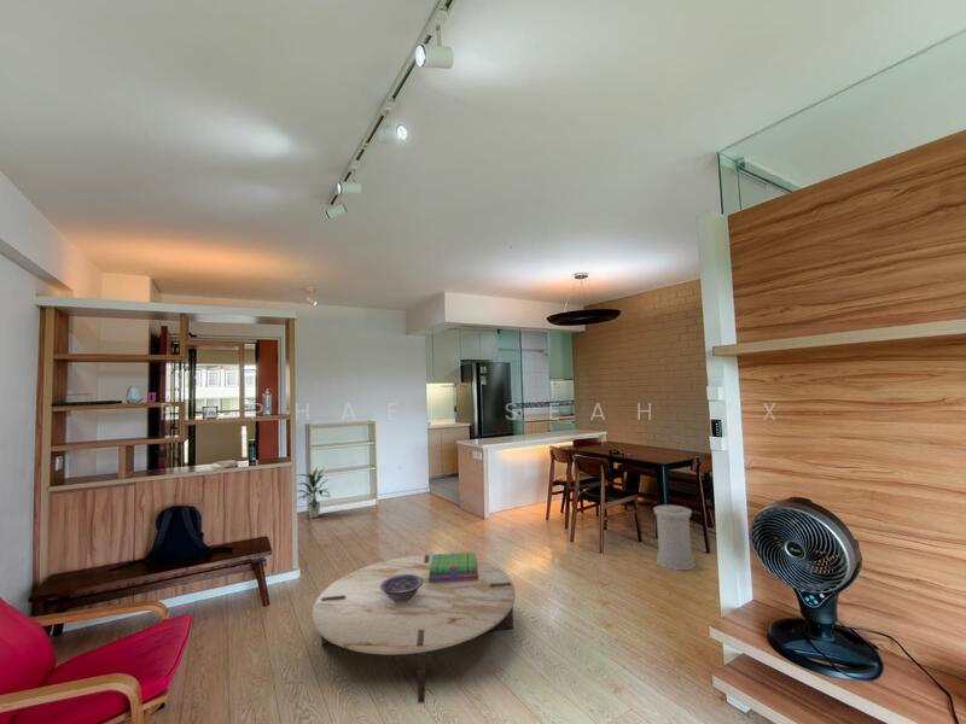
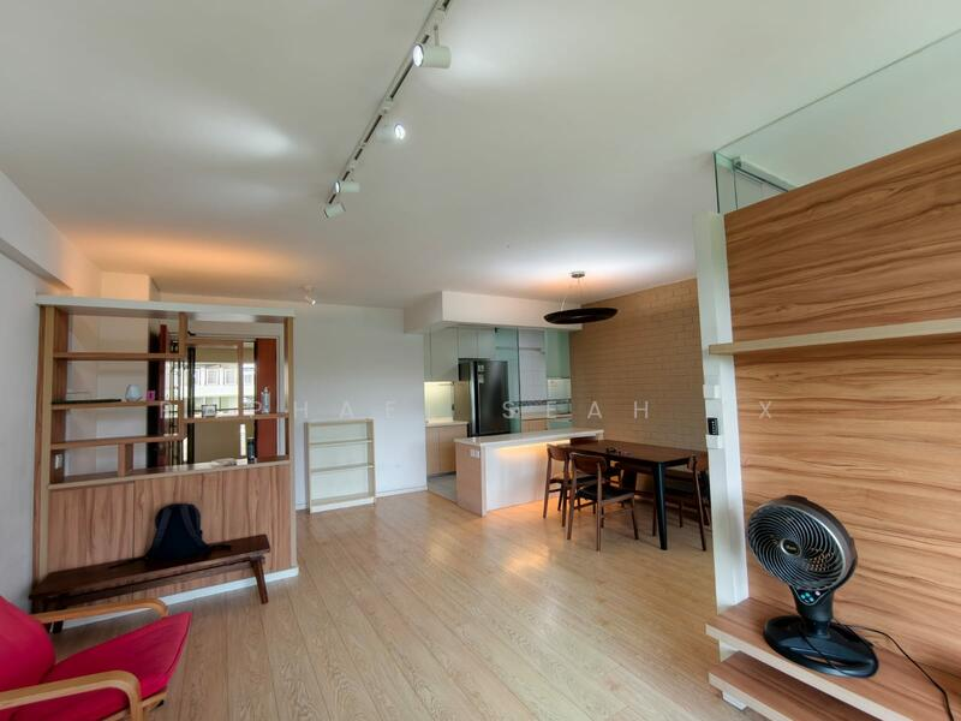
- decorative bowl (401, 590)
- coffee table (418, 613)
- indoor plant (313, 491)
- stack of books (453, 566)
- trash can (674, 535)
